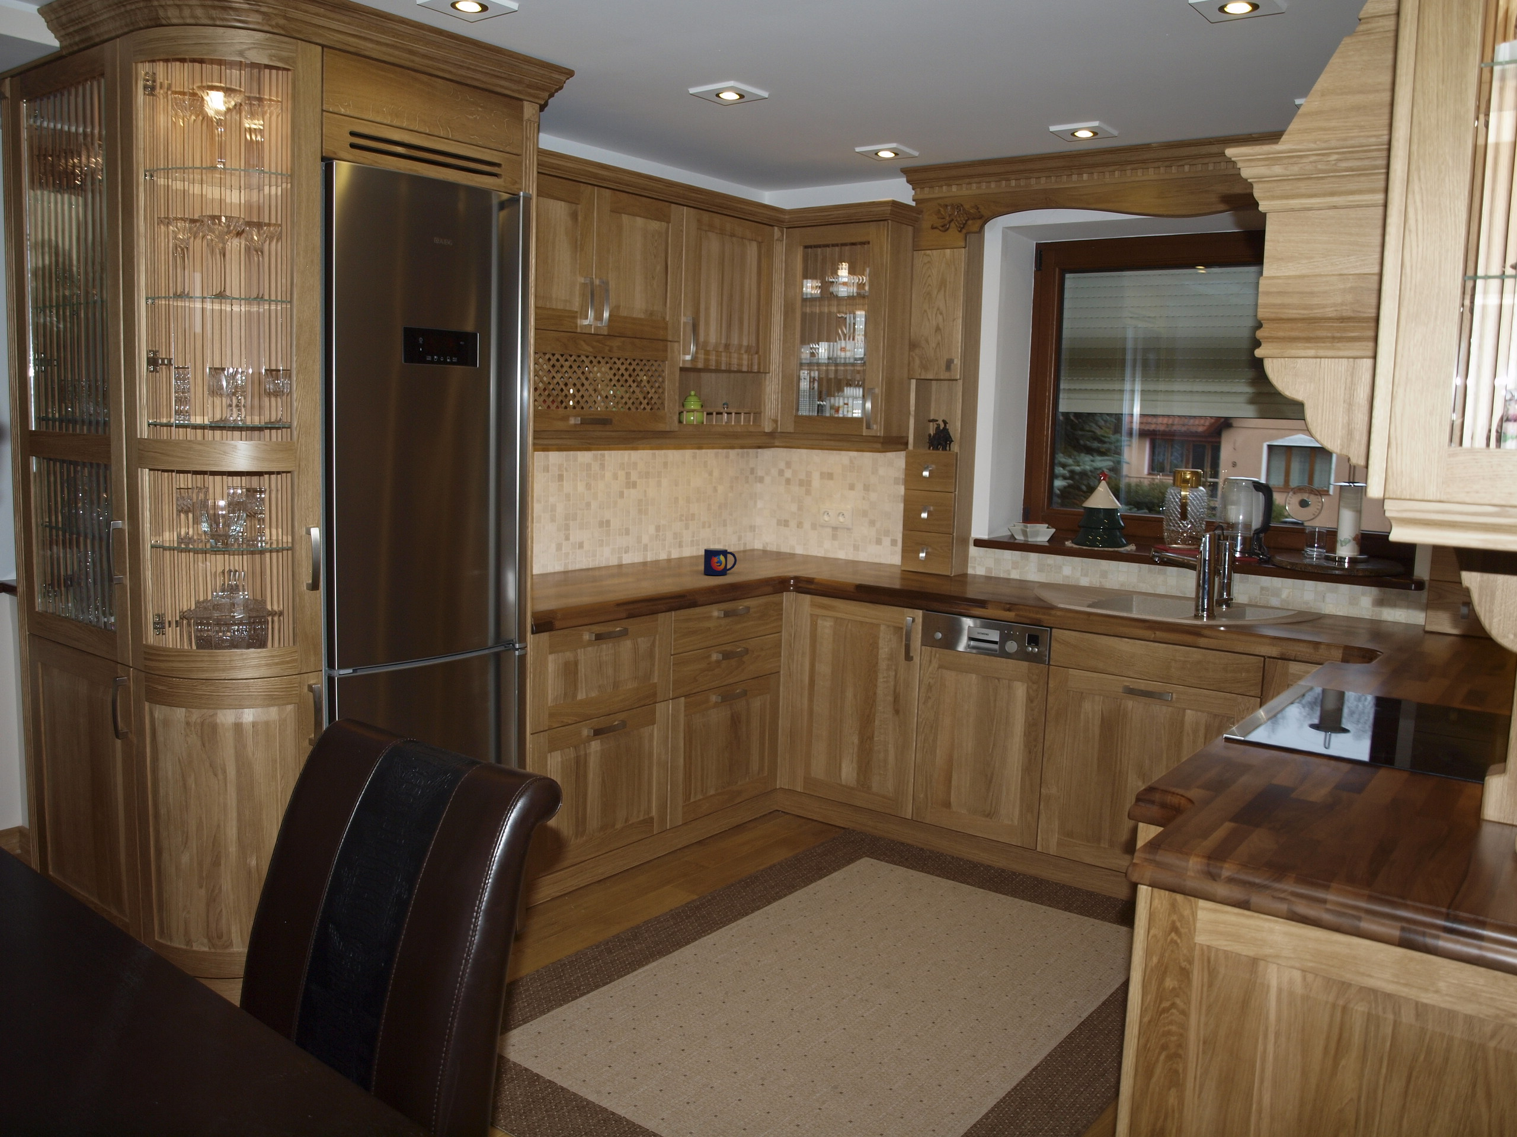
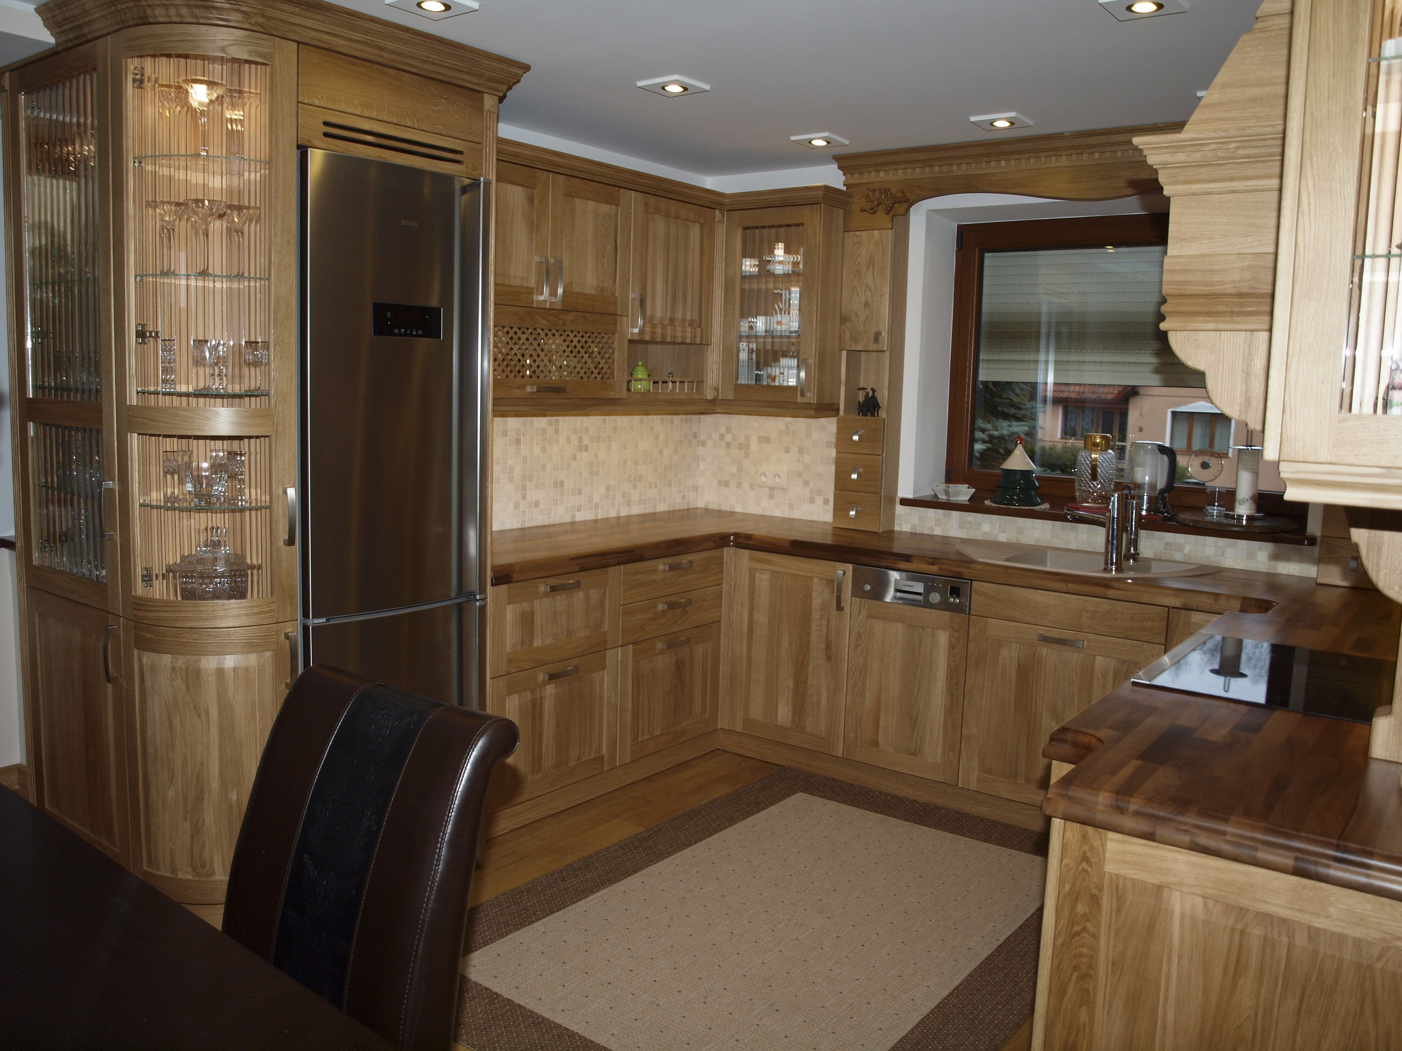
- mug (720, 561)
